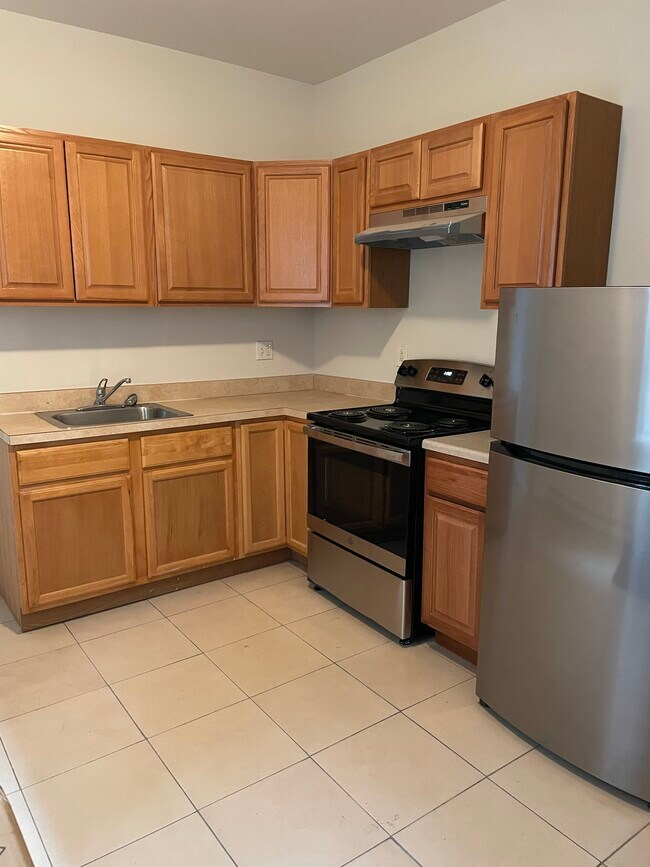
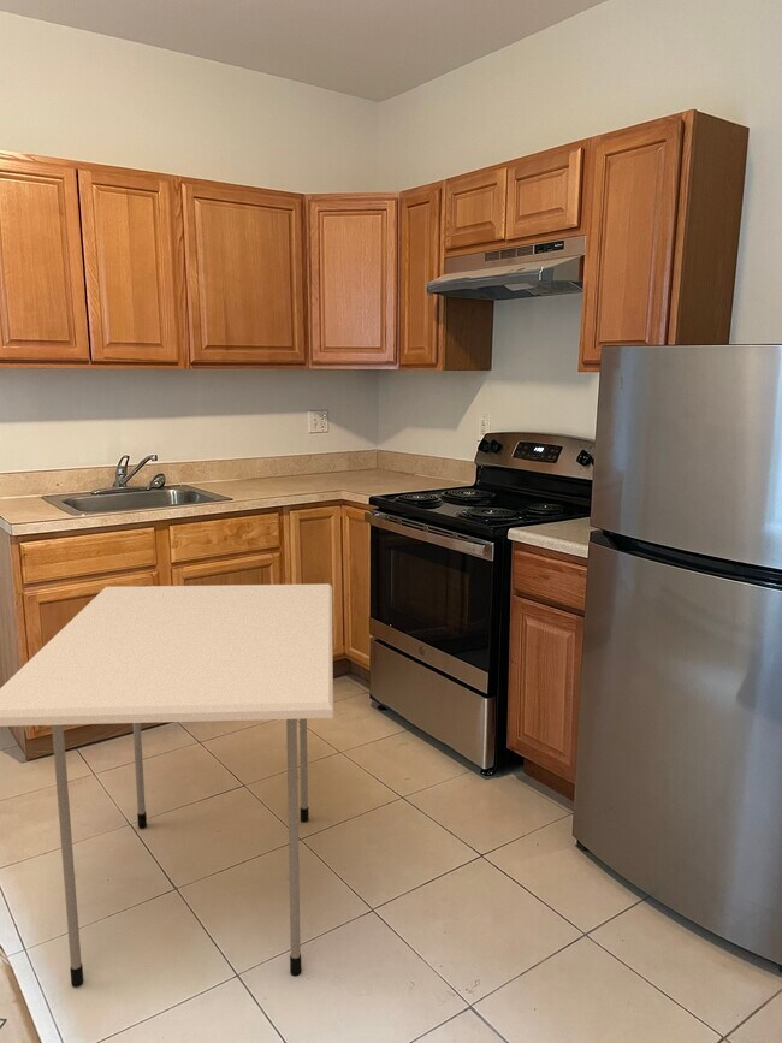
+ dining table (200, 721)
